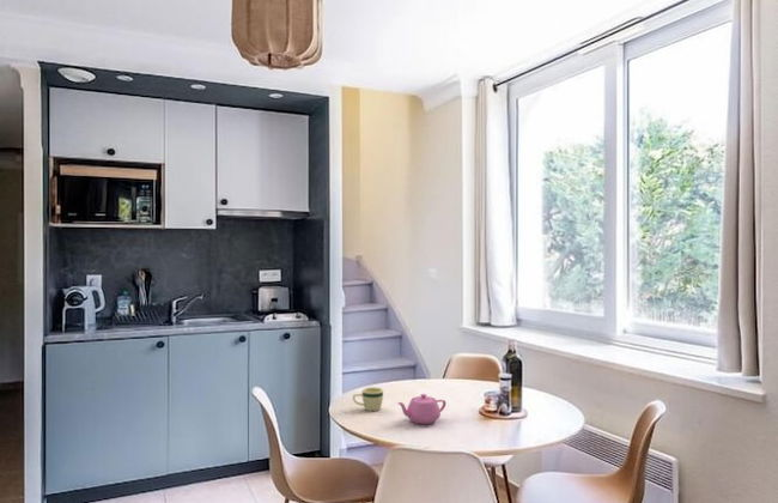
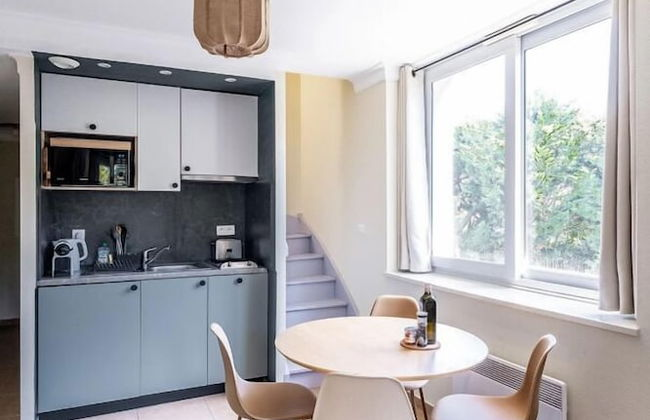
- teapot (421, 407)
- mug (367, 399)
